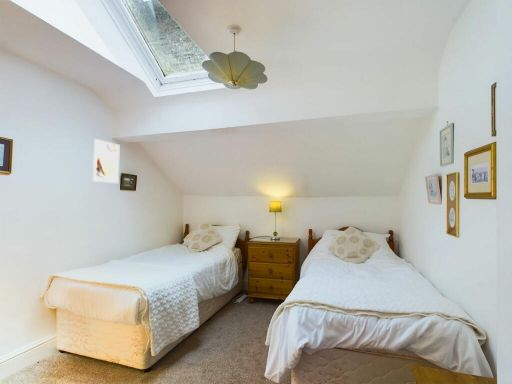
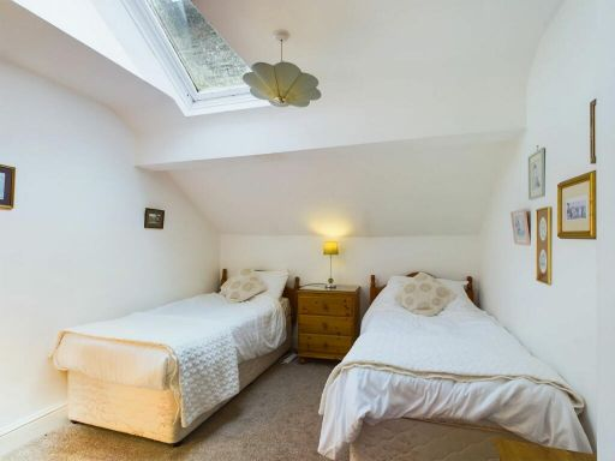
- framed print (106, 162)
